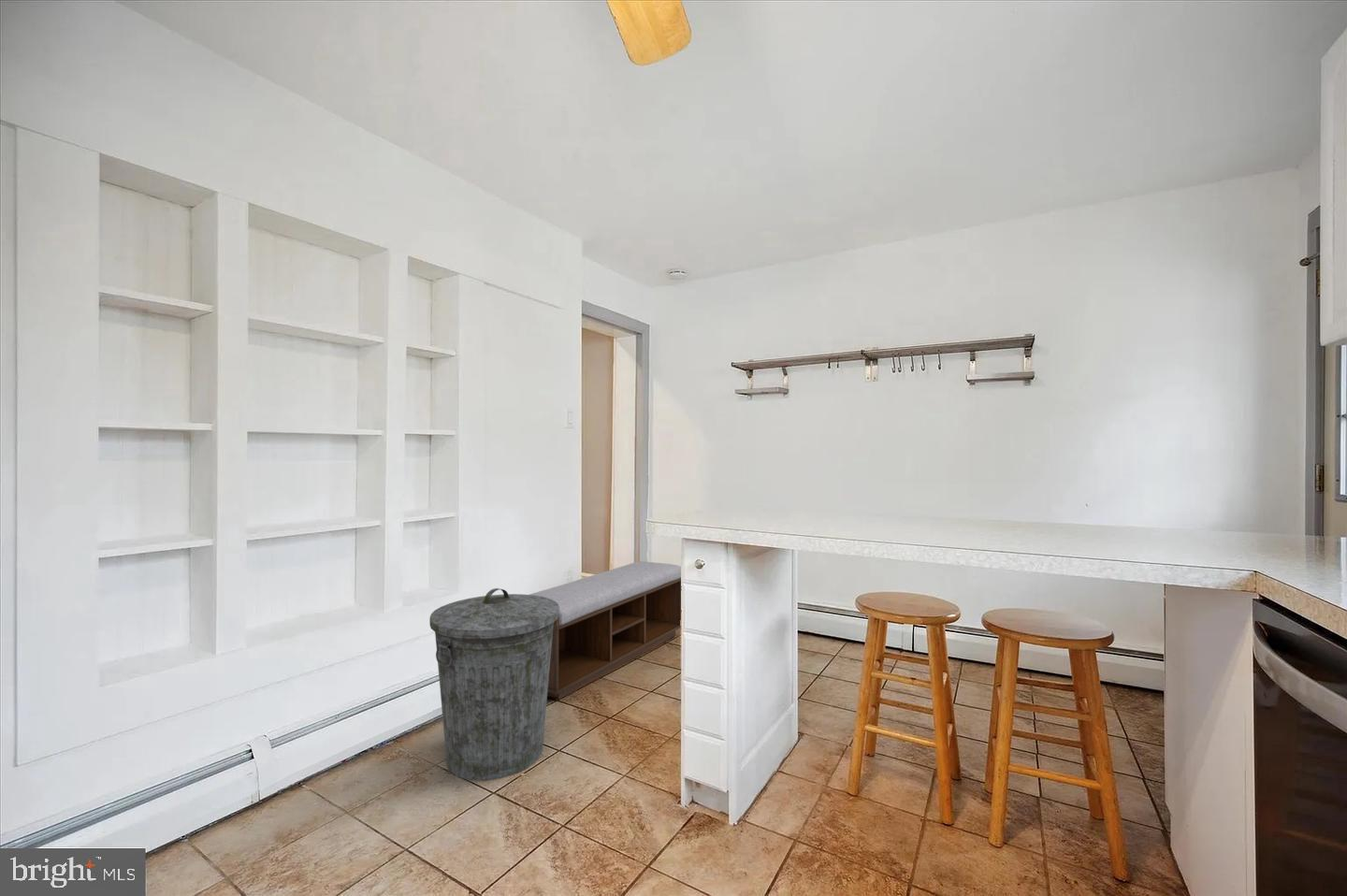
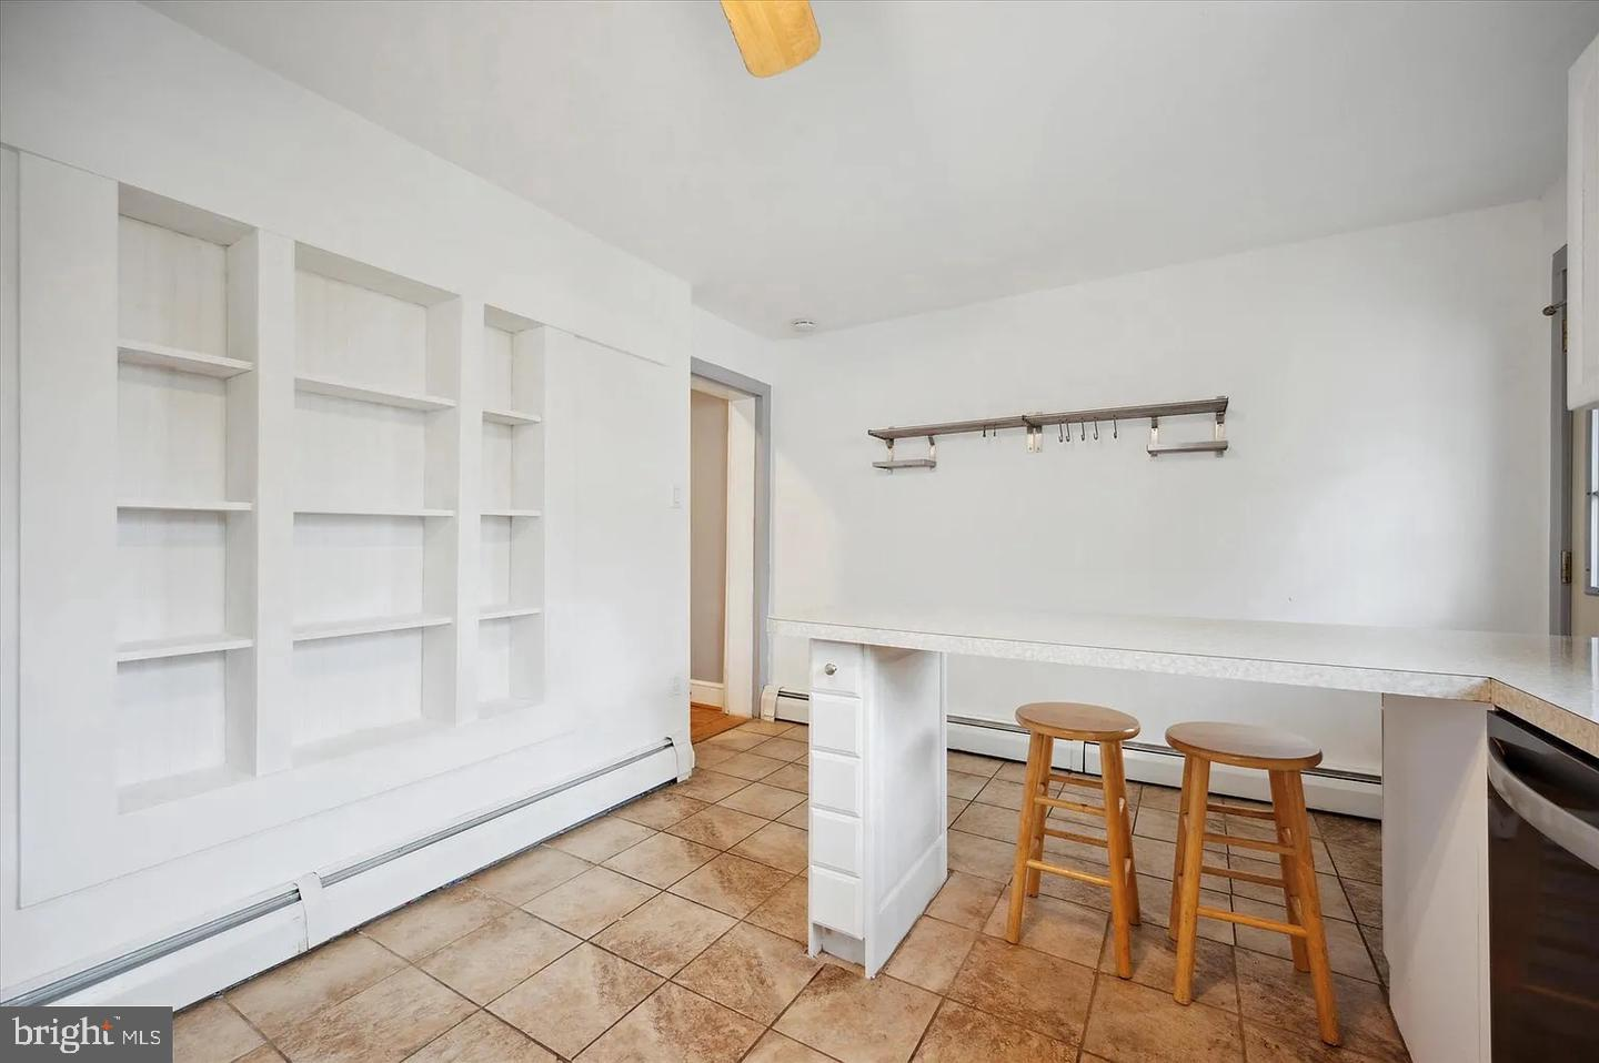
- bench (606, 618)
- trash can (496, 671)
